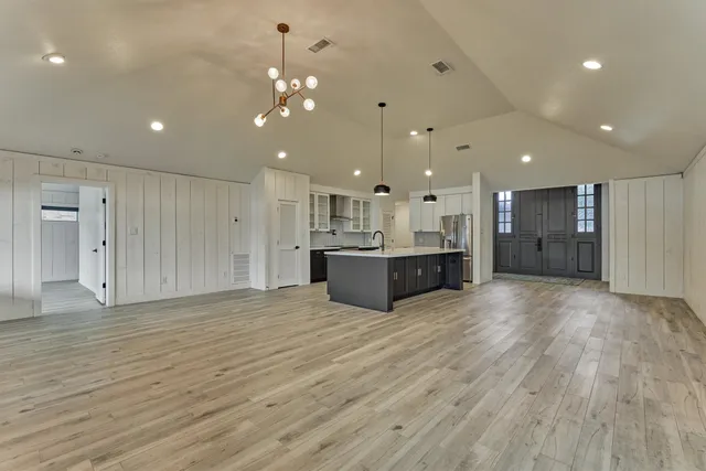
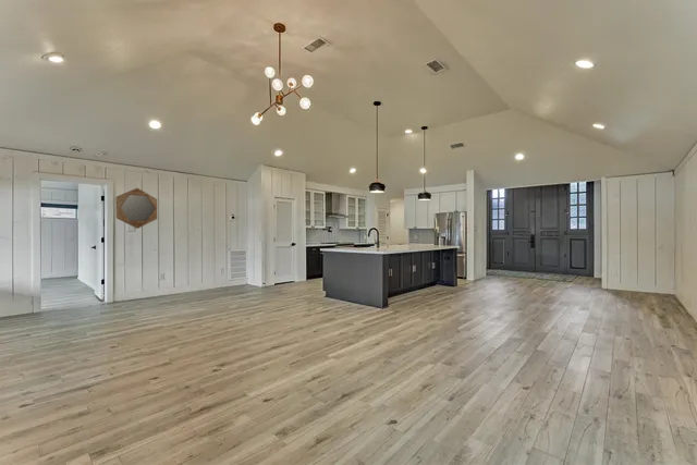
+ home mirror (137, 208)
